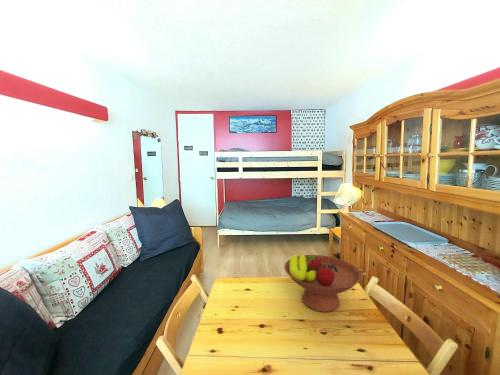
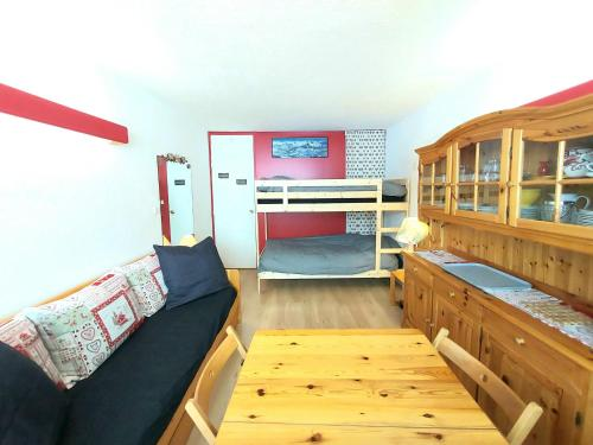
- fruit bowl (320, 279)
